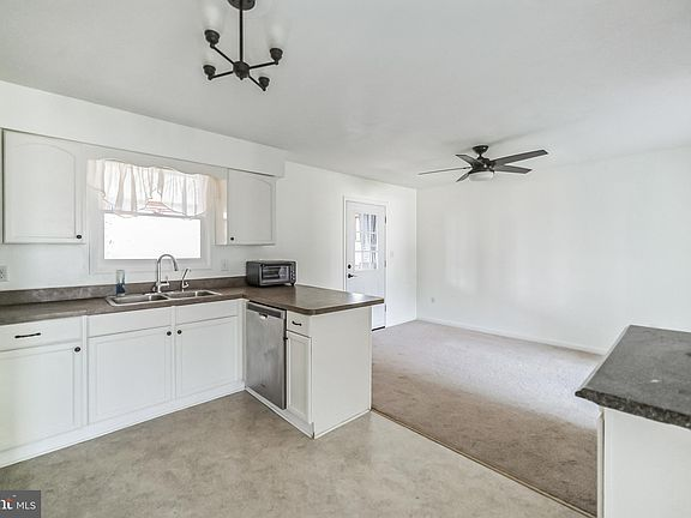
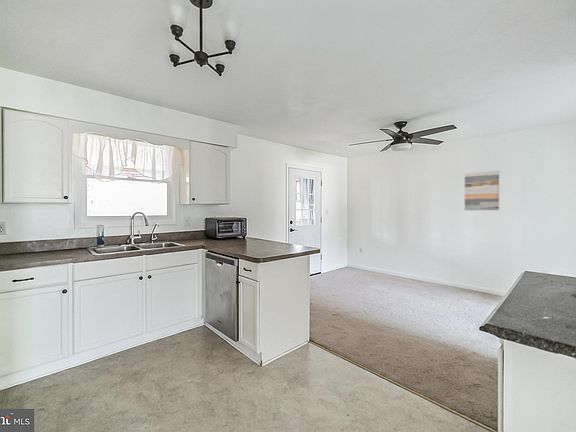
+ wall art (481, 191)
